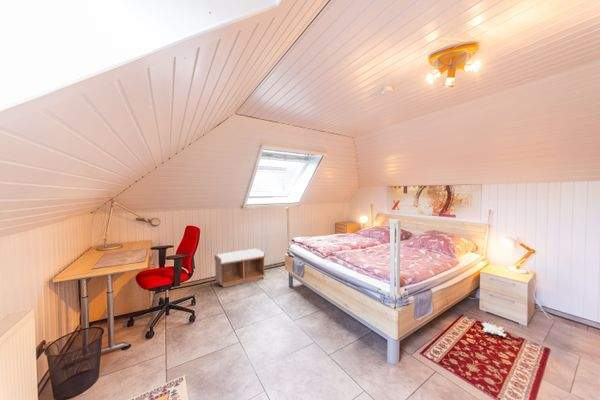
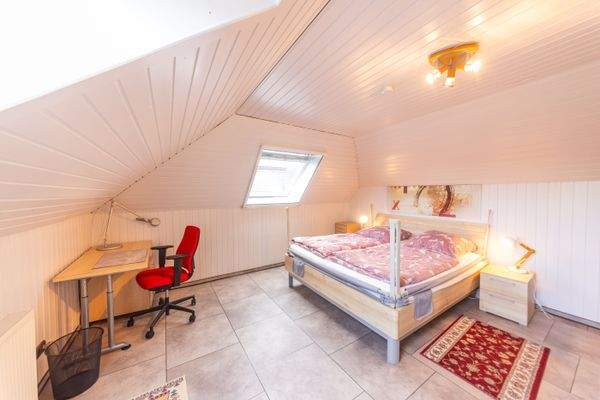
- bench (240, 266)
- plush toy (492, 333)
